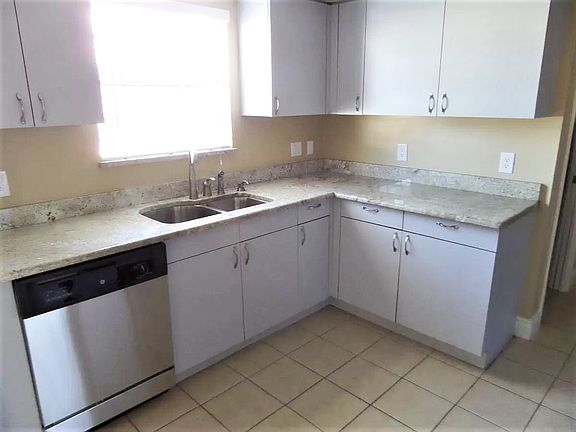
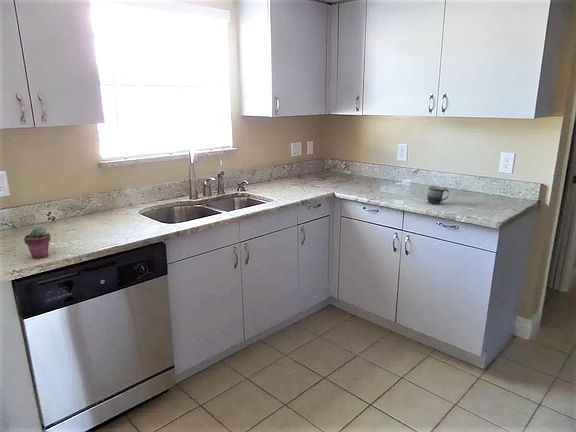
+ mug (438, 195)
+ potted succulent (38, 241)
